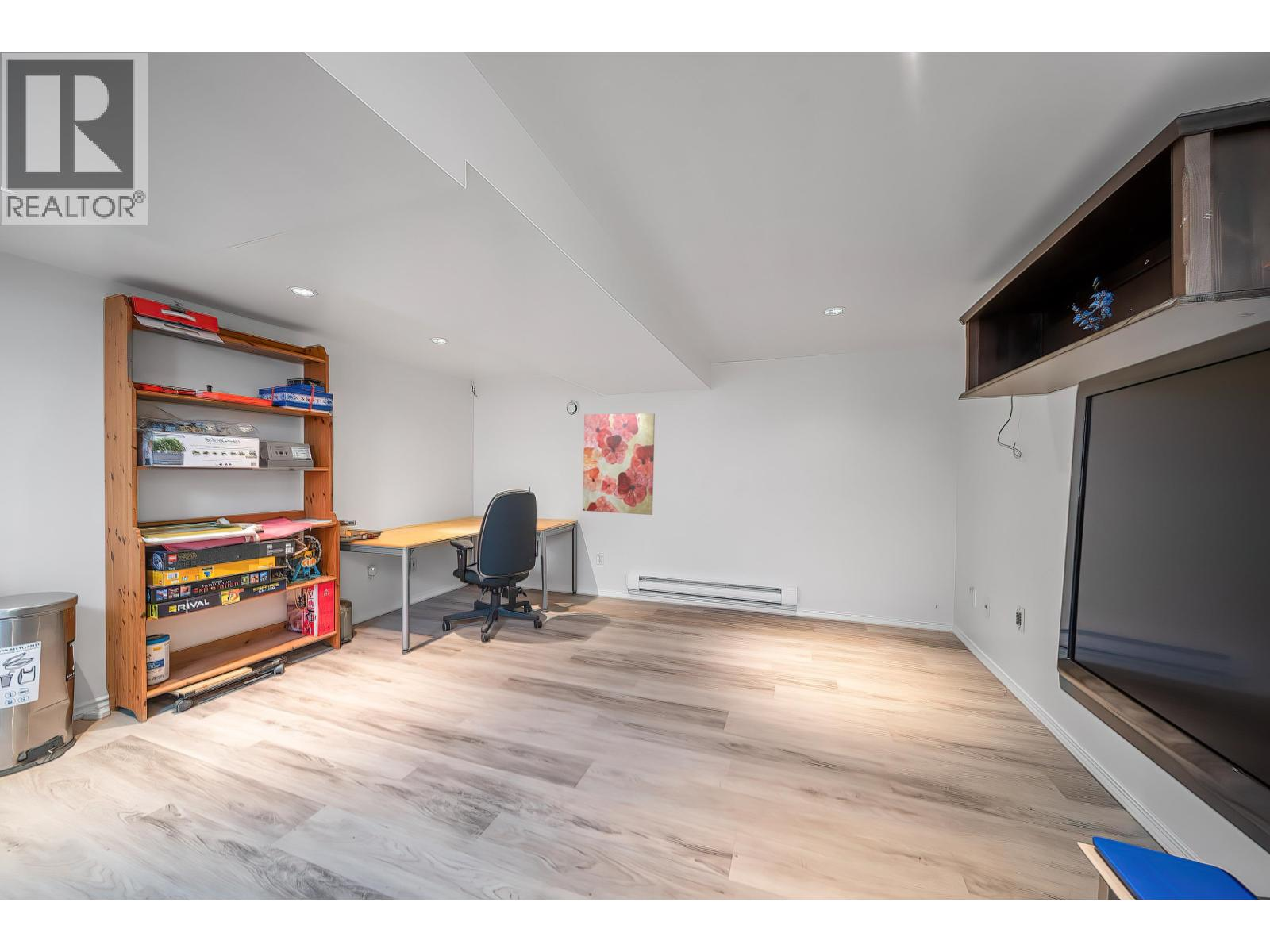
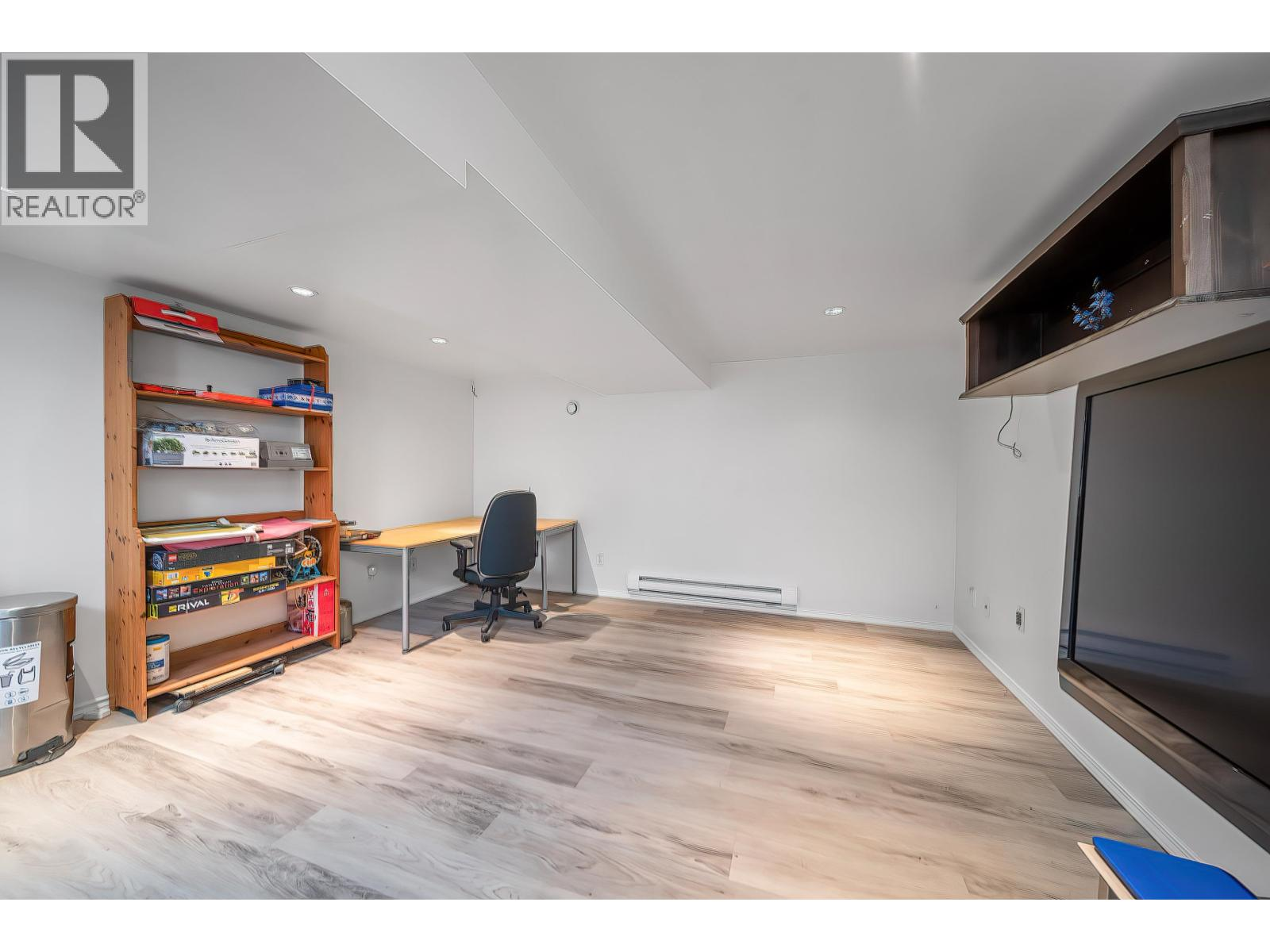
- wall art (618, 463)
